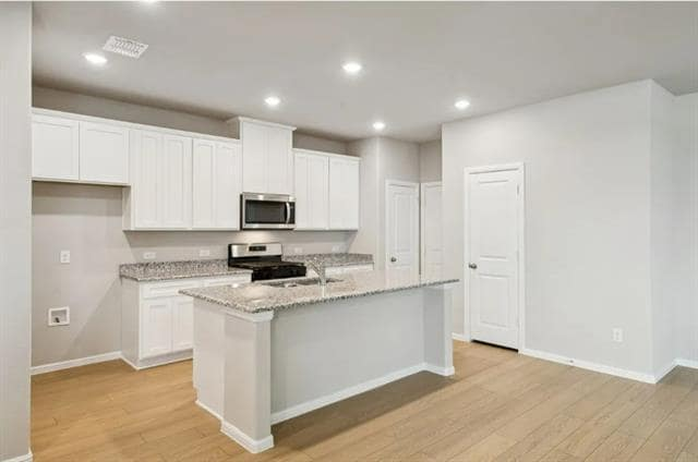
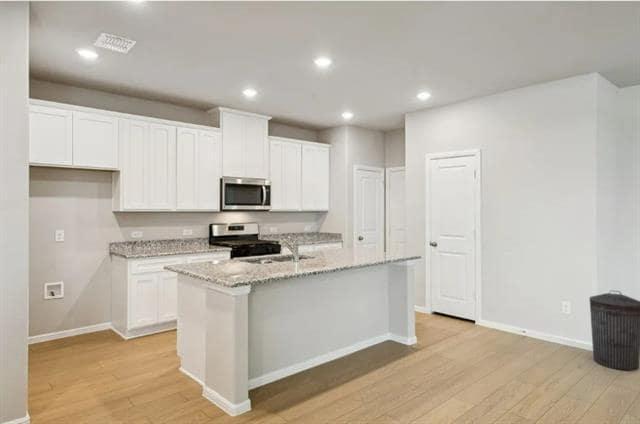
+ trash can (615, 327)
